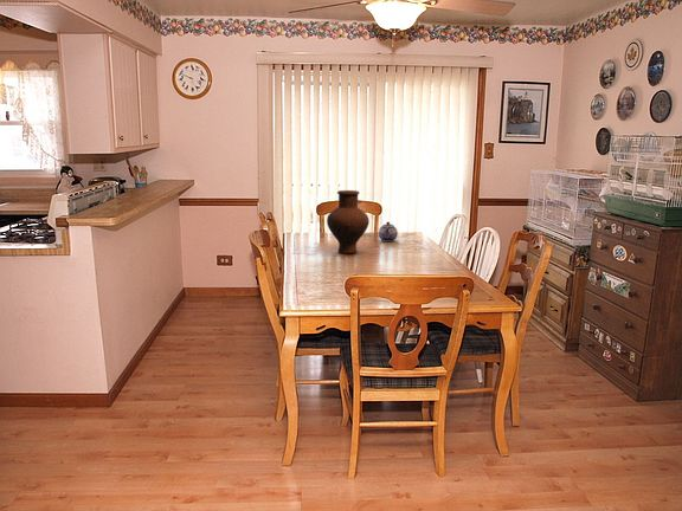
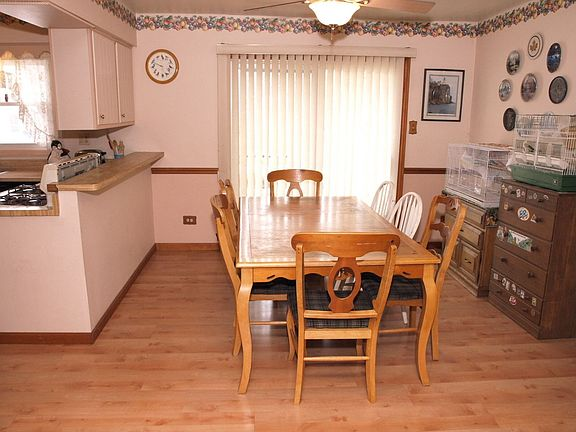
- vase (347, 221)
- teapot (387, 231)
